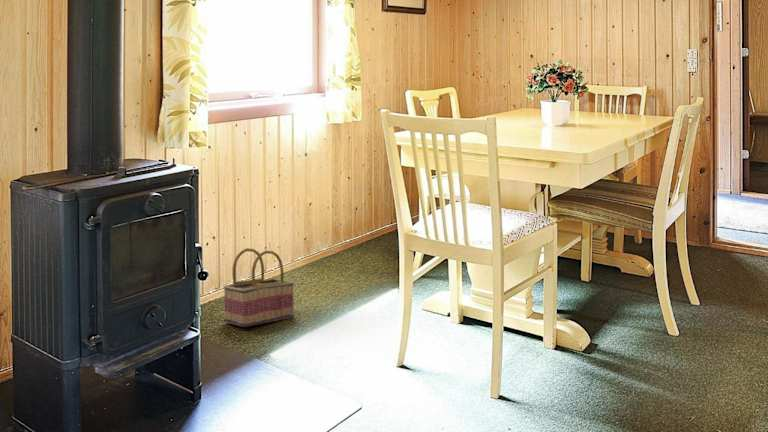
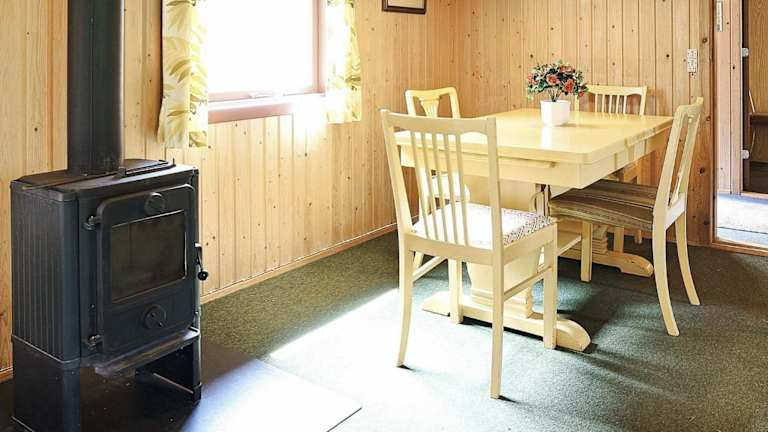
- basket (259, 284)
